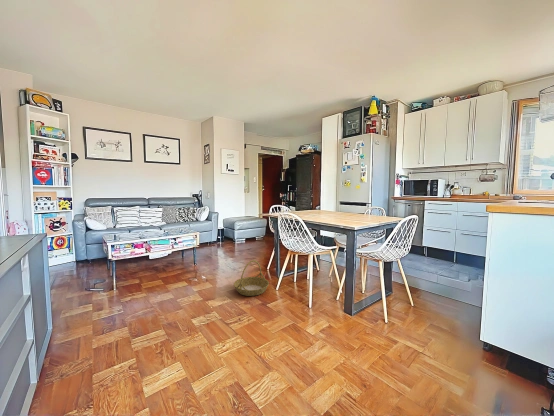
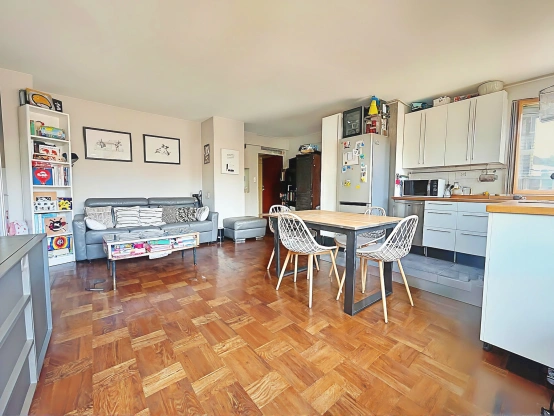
- basket (251, 277)
